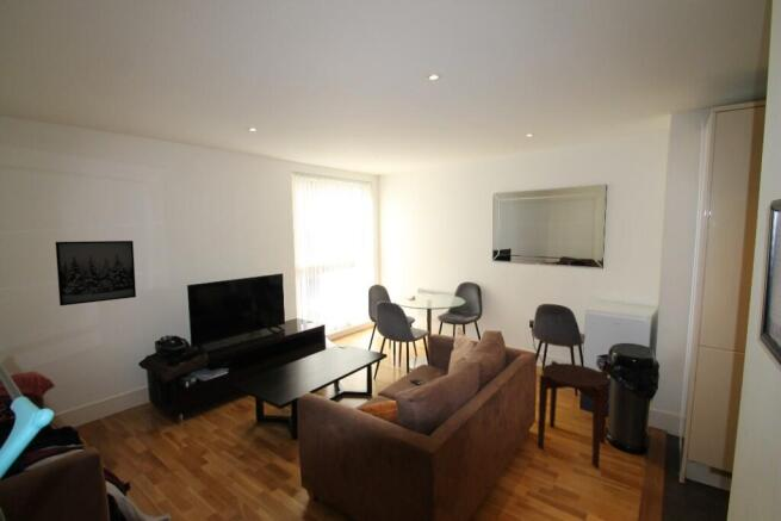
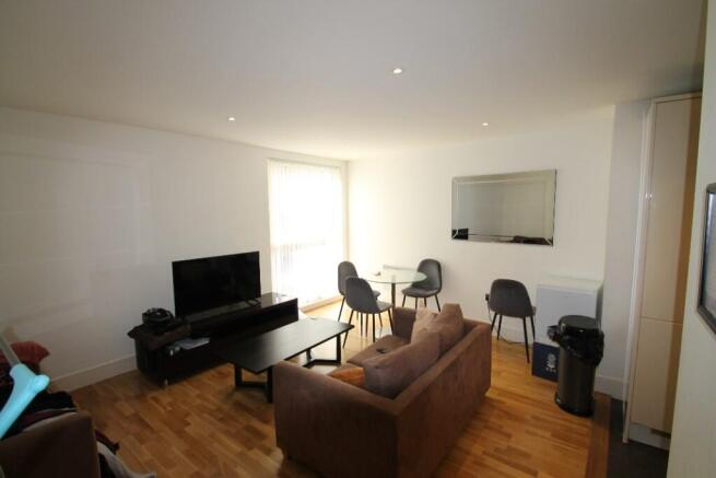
- wall art (98, 271)
- side table (554, 409)
